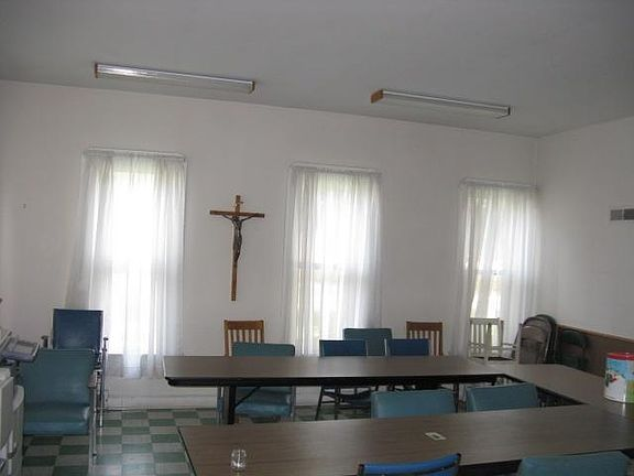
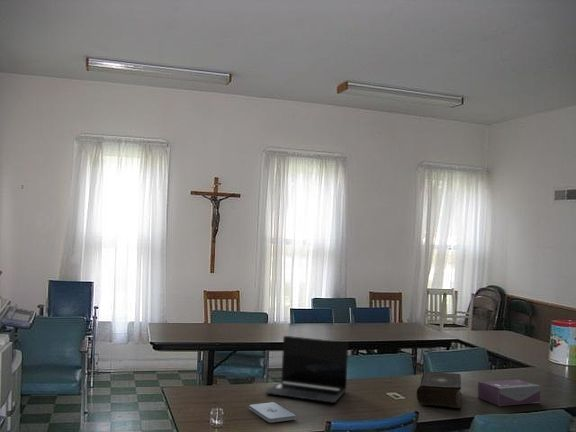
+ notepad (271, 411)
+ book (439, 388)
+ laptop (307, 367)
+ tissue box (508, 391)
